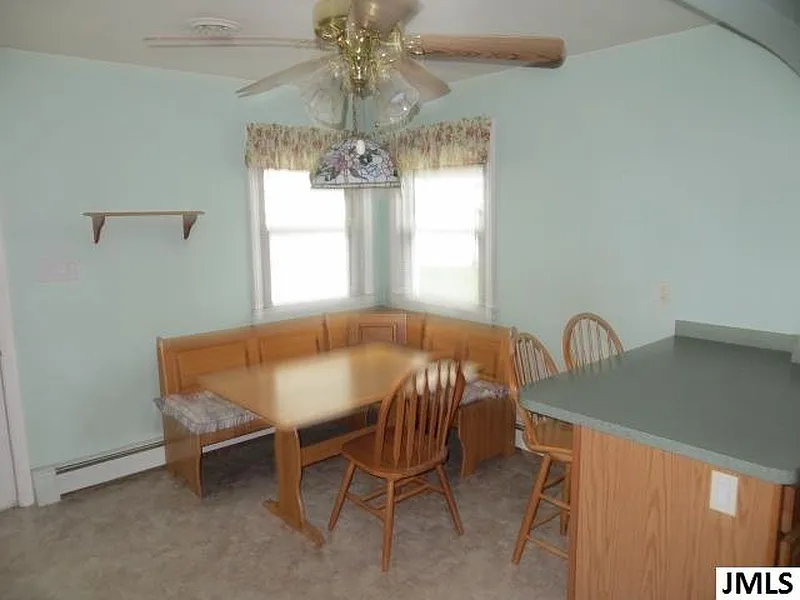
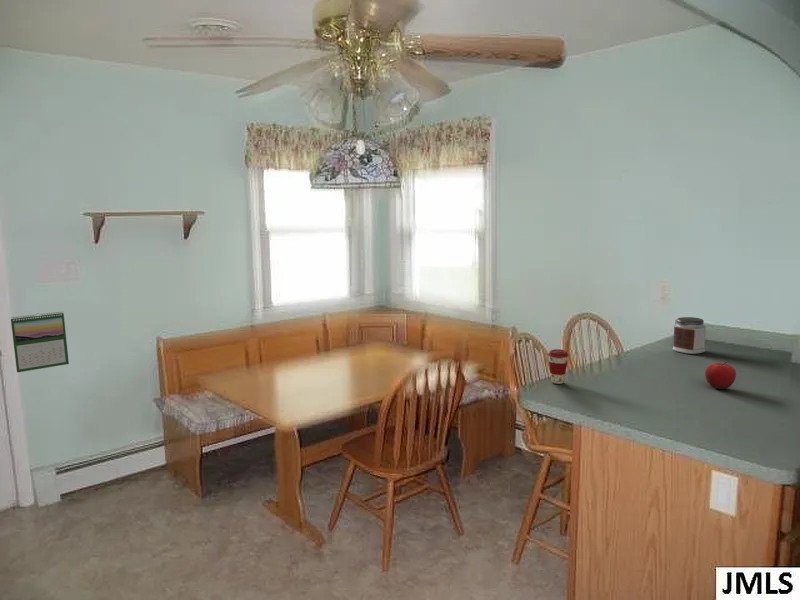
+ fruit (720, 374)
+ coffee cup (557, 366)
+ jar (689, 334)
+ calendar (40, 340)
